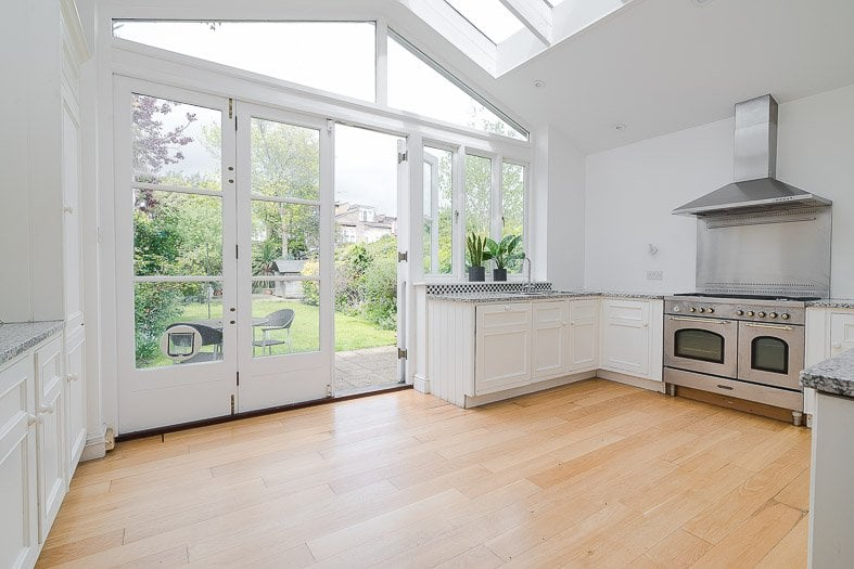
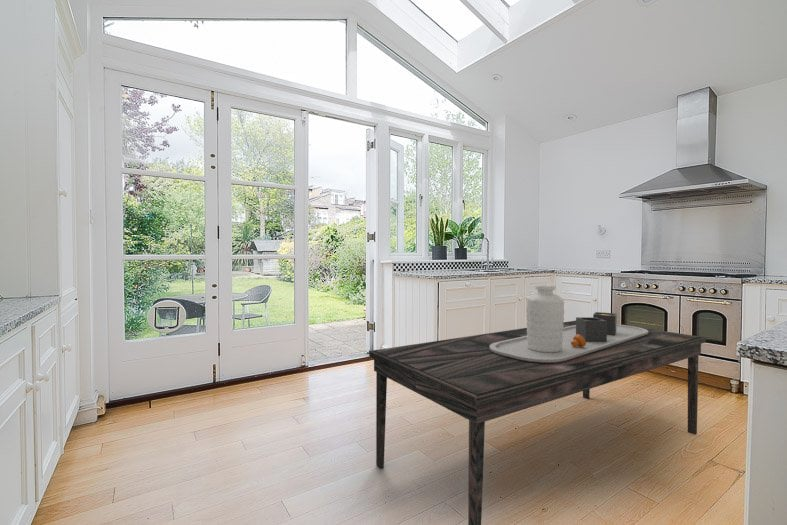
+ dining table (550, 366)
